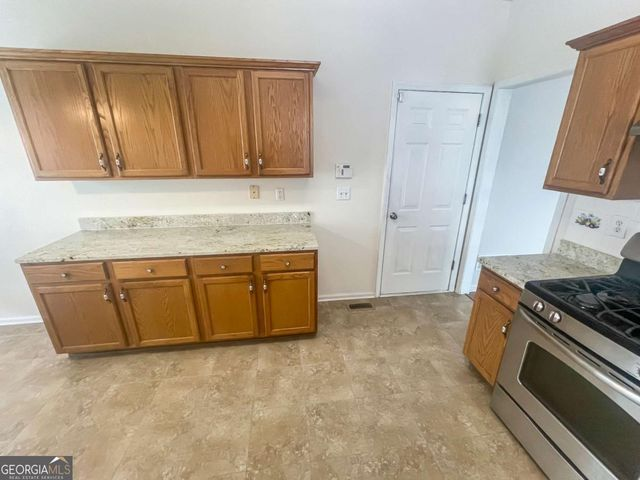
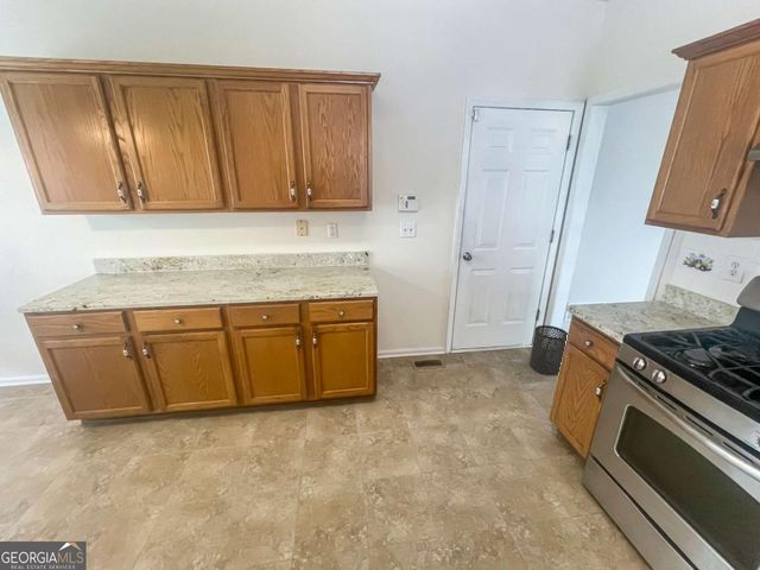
+ trash can (547, 349)
